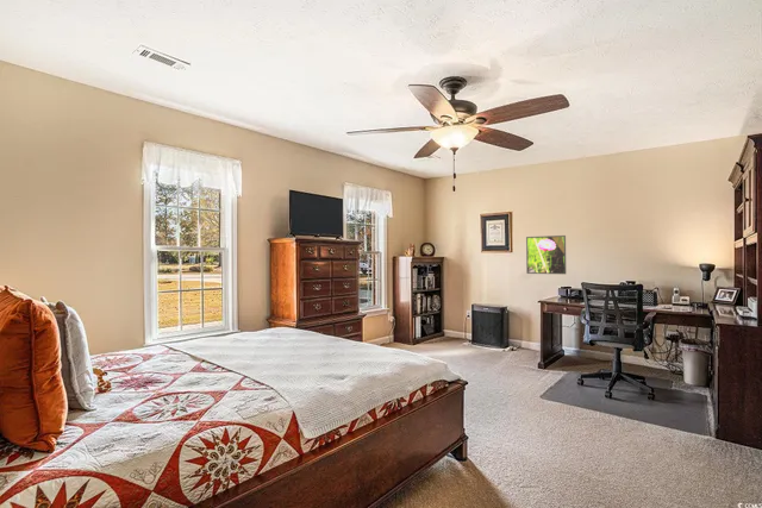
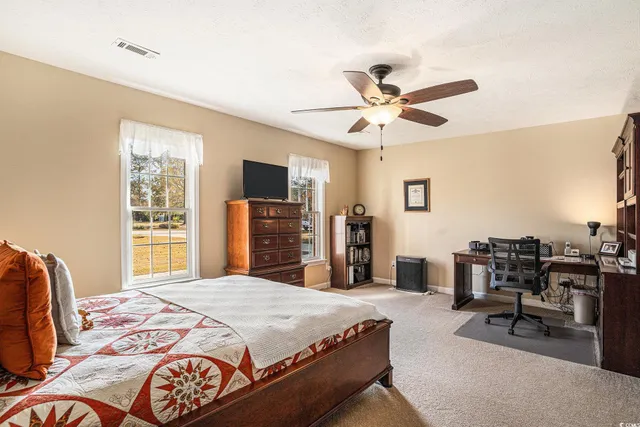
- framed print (545, 255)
